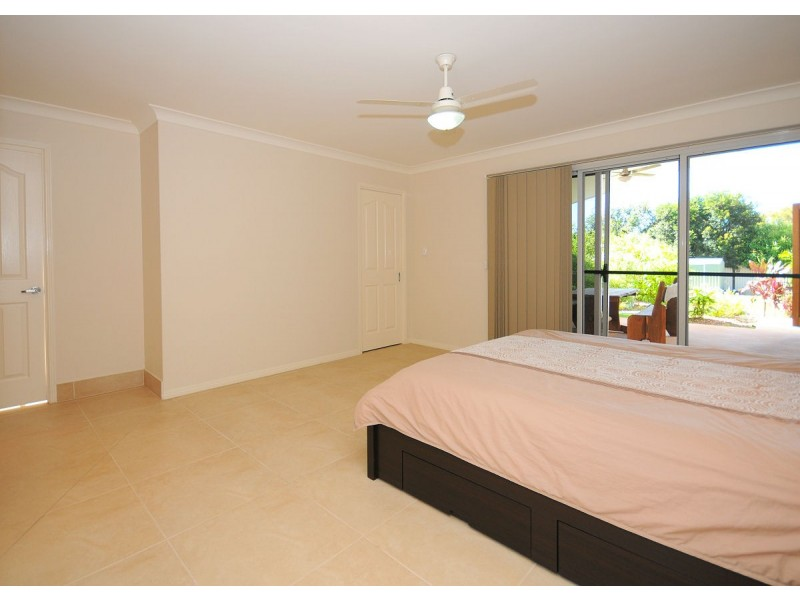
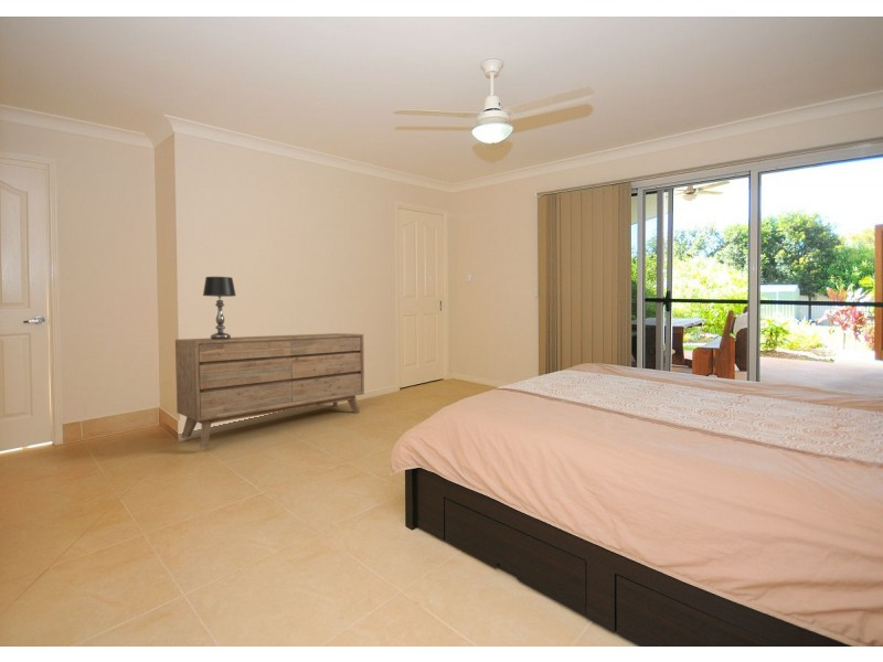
+ dresser (279, 381)
+ table lamp (220, 308)
